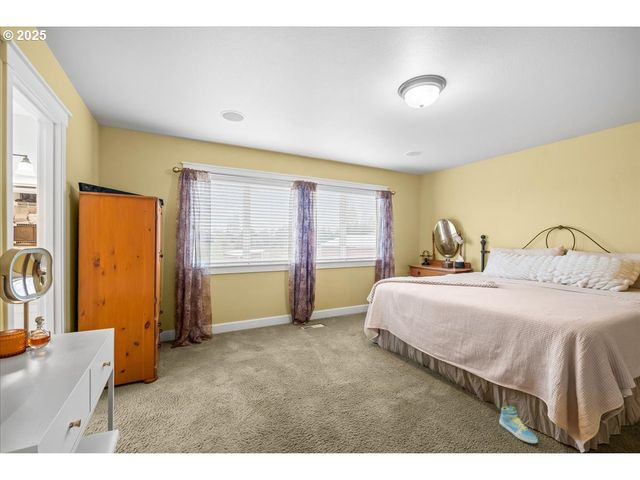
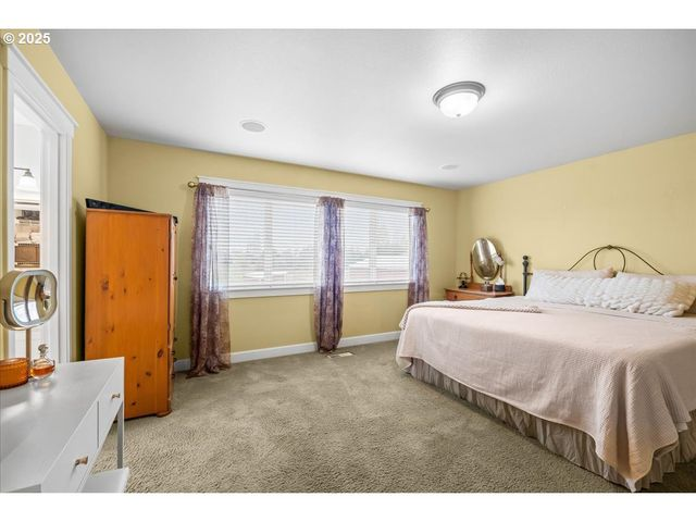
- sneaker (517, 421)
